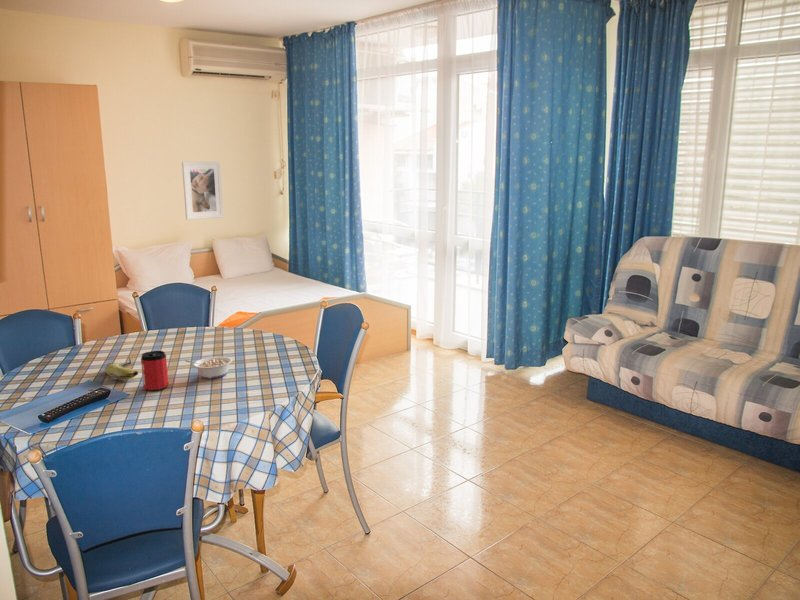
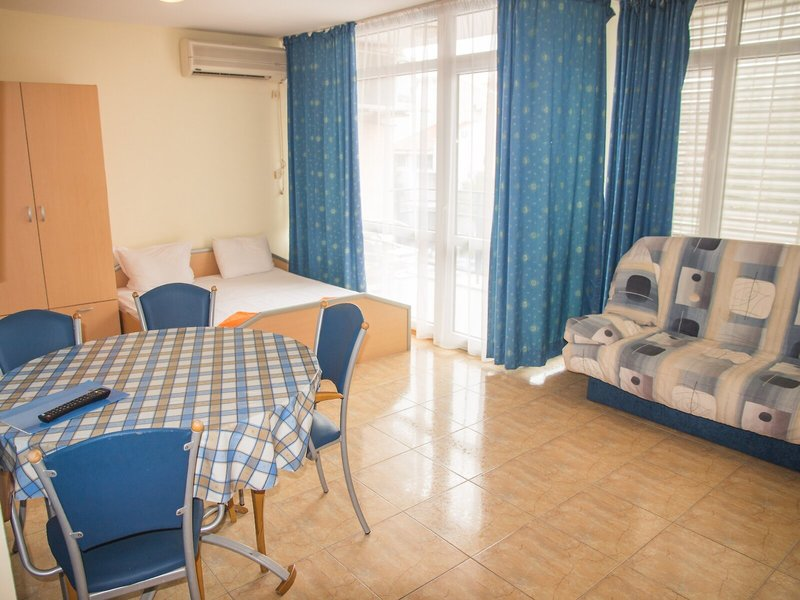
- fruit (120, 368)
- legume (211, 367)
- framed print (203, 190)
- can (154, 370)
